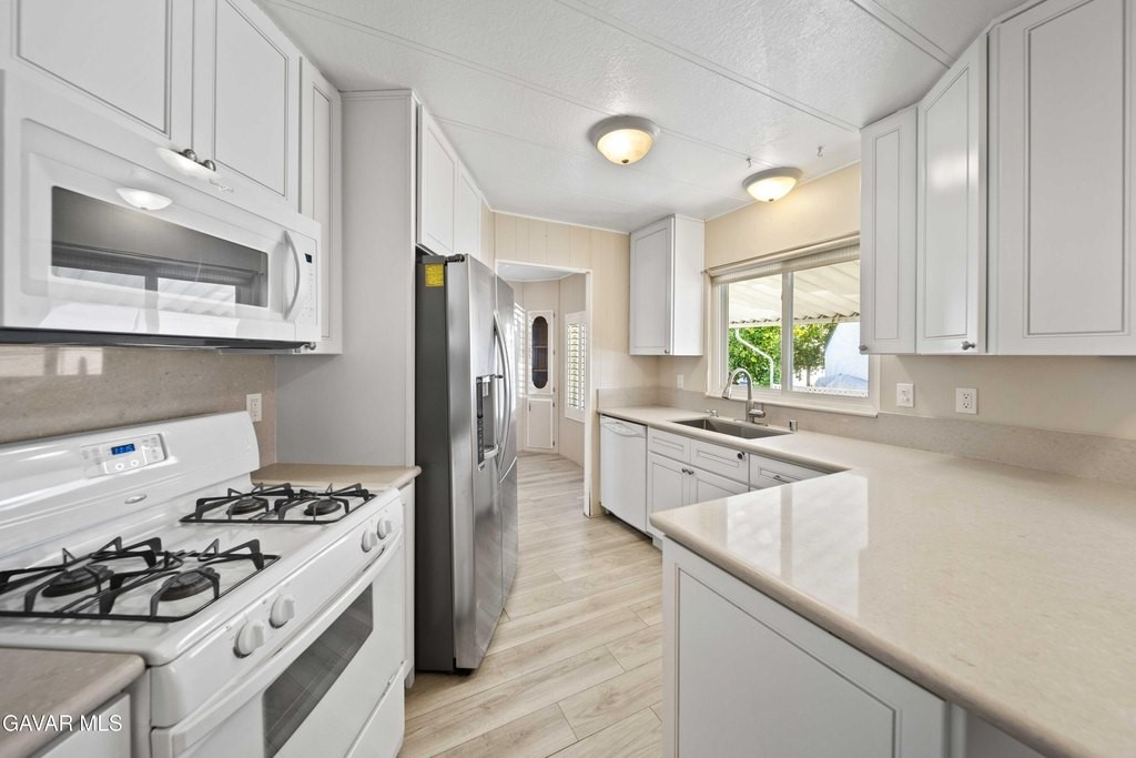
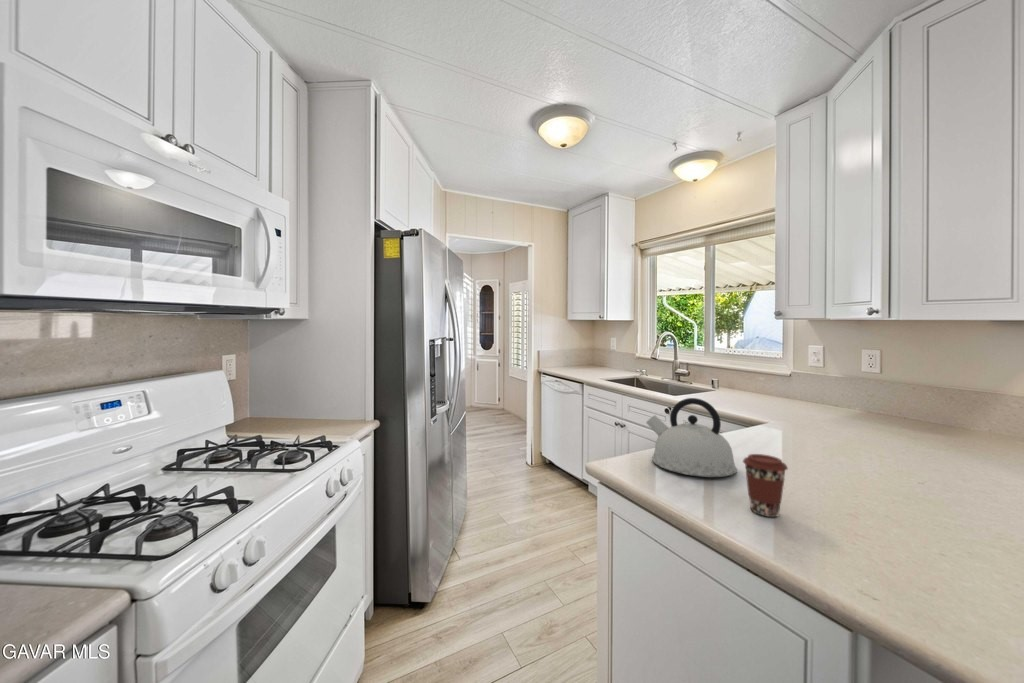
+ coffee cup (764, 484)
+ kettle (688, 430)
